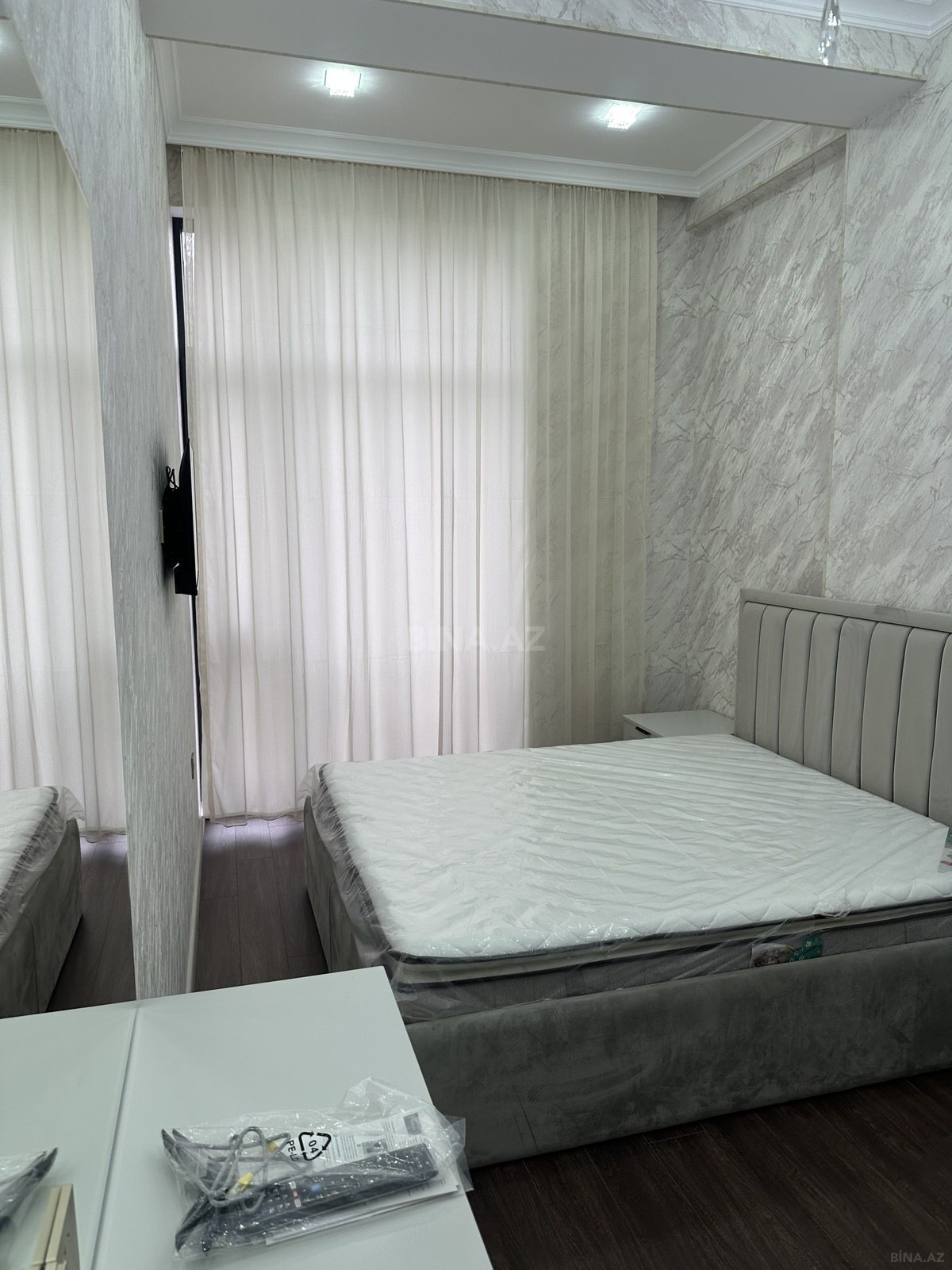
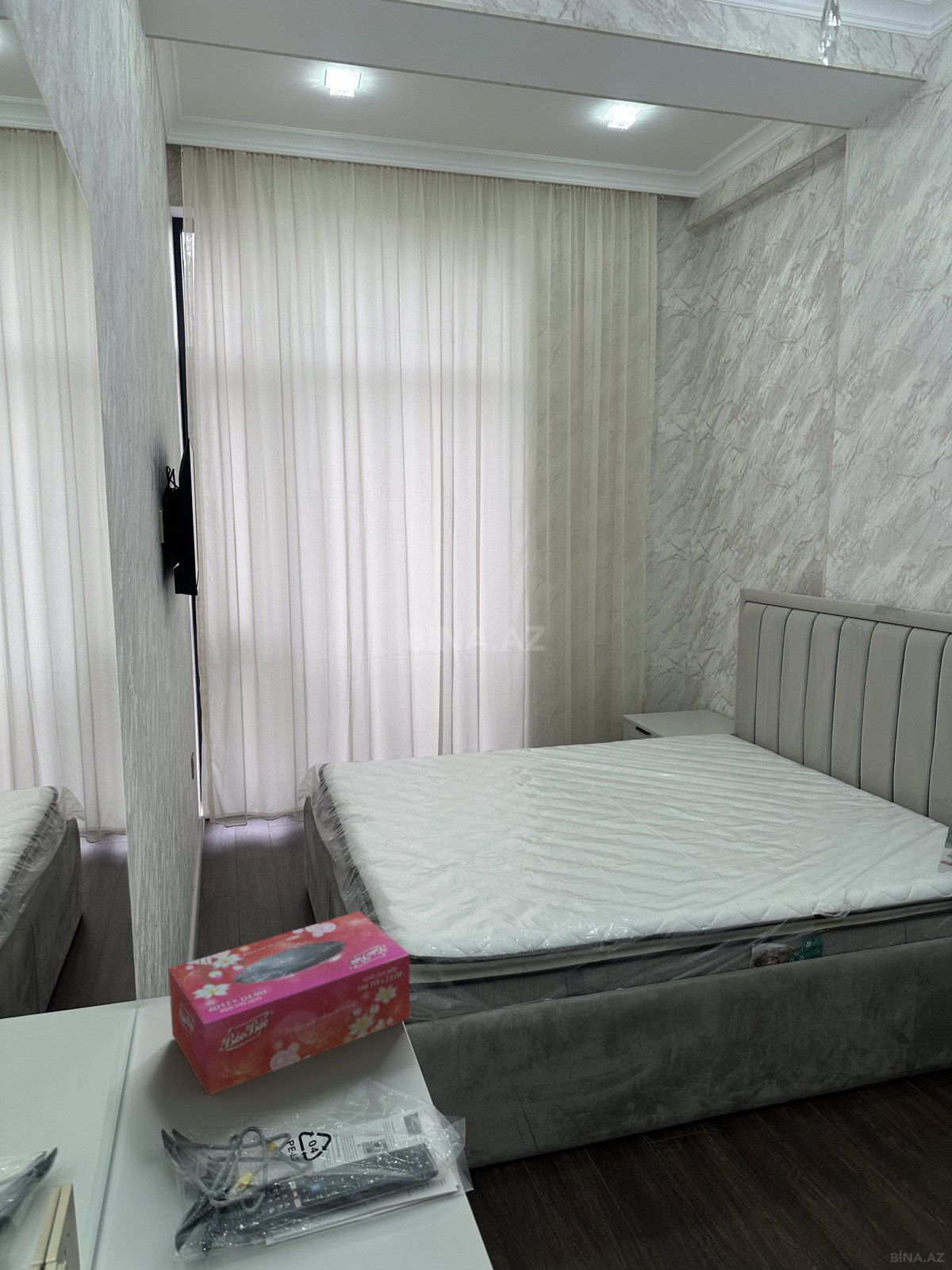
+ tissue box (292, 994)
